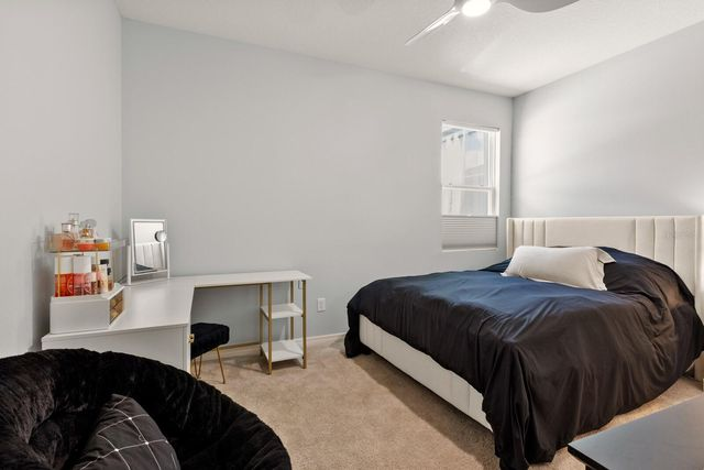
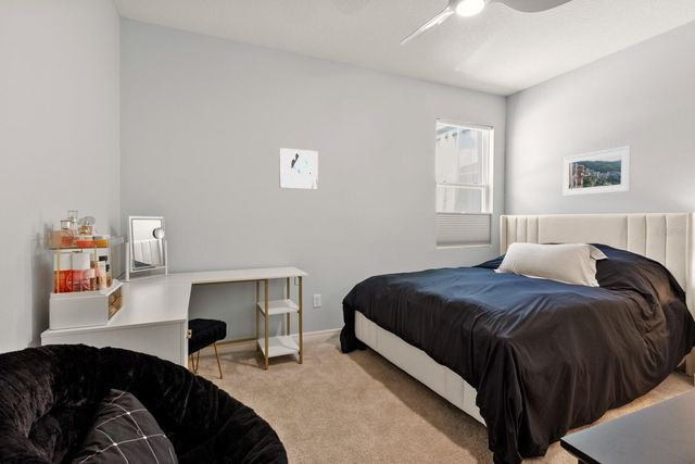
+ wall art (299, 168)
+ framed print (593, 173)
